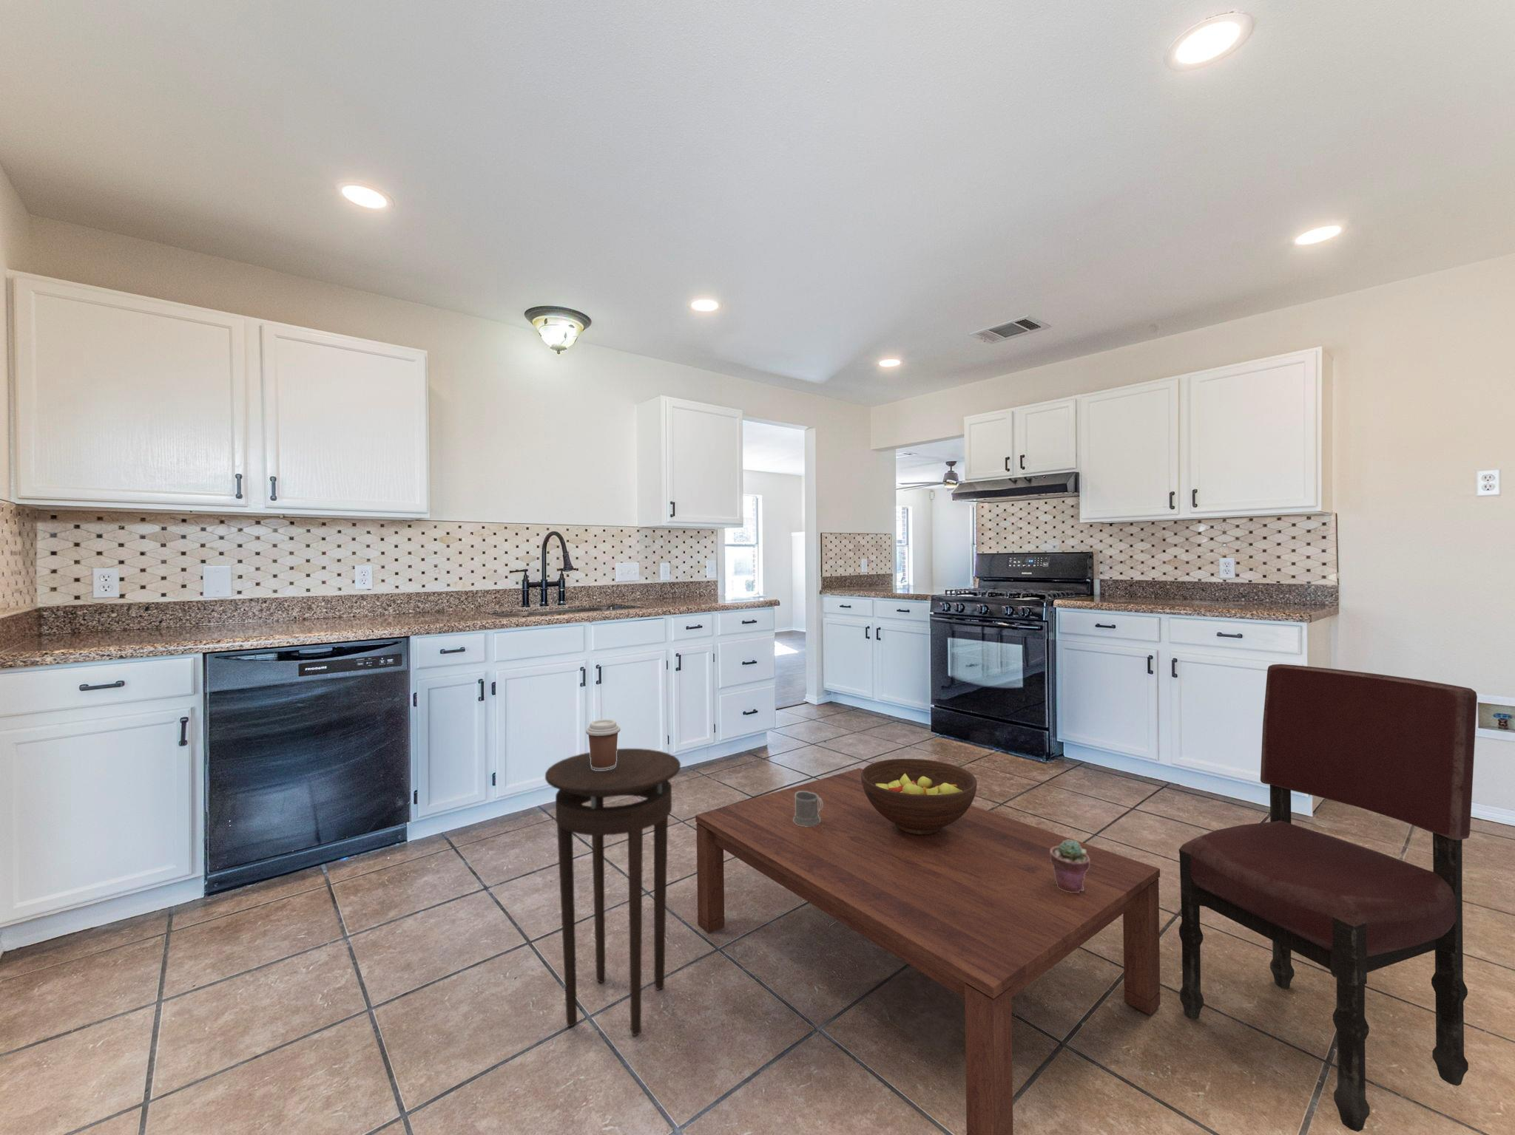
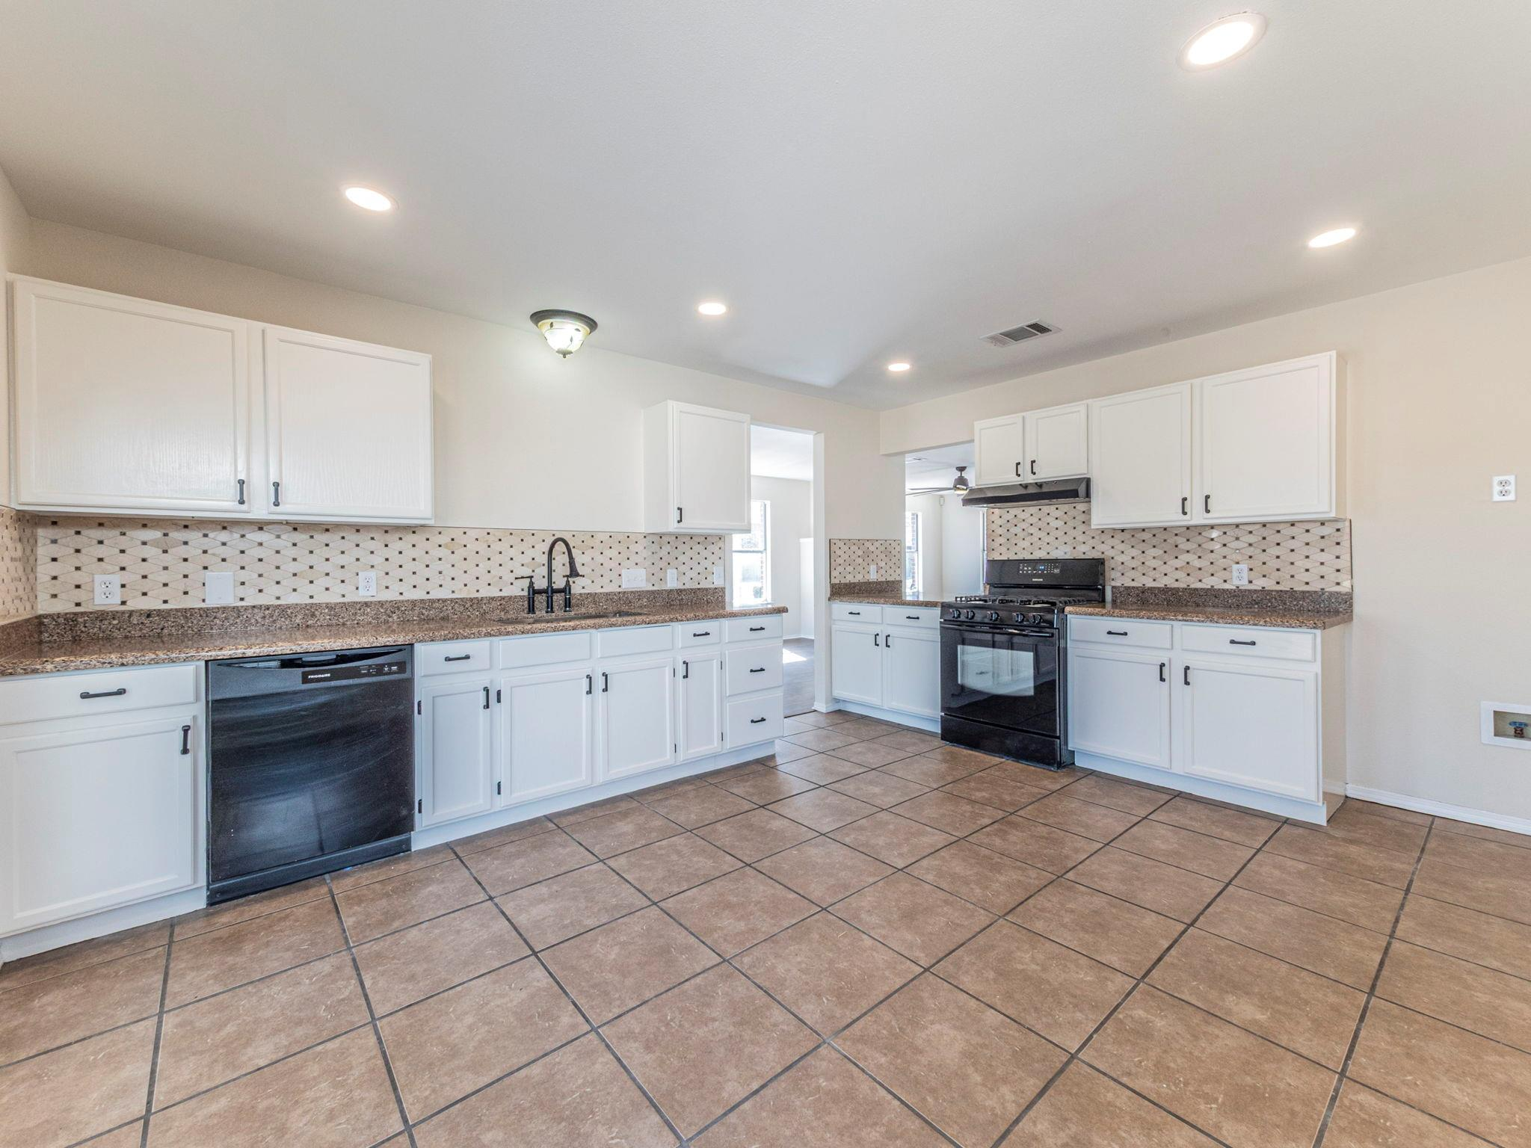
- dining chair (1316, 862)
- mug (810, 807)
- fruit bowl (917, 800)
- coffee table (903, 899)
- stool (604, 886)
- coffee cup (602, 744)
- potted succulent (1069, 862)
